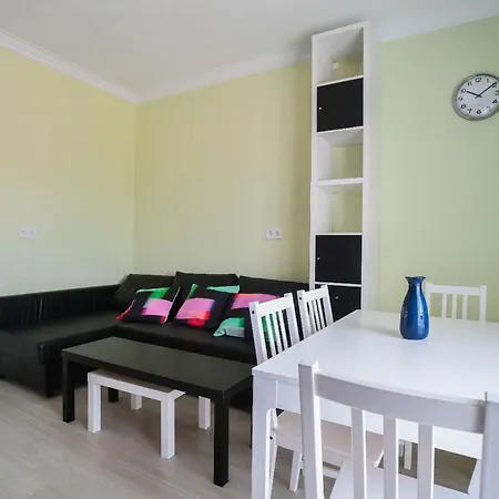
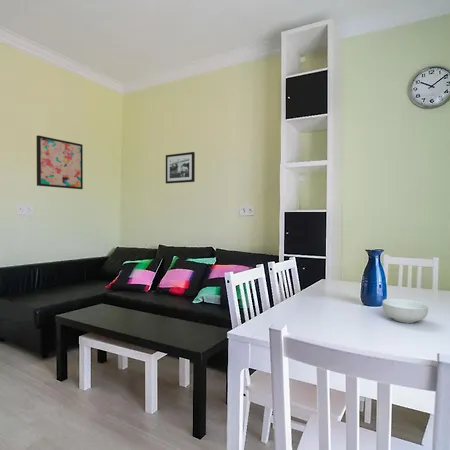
+ picture frame (179, 168)
+ cereal bowl (404, 311)
+ wall art (60, 164)
